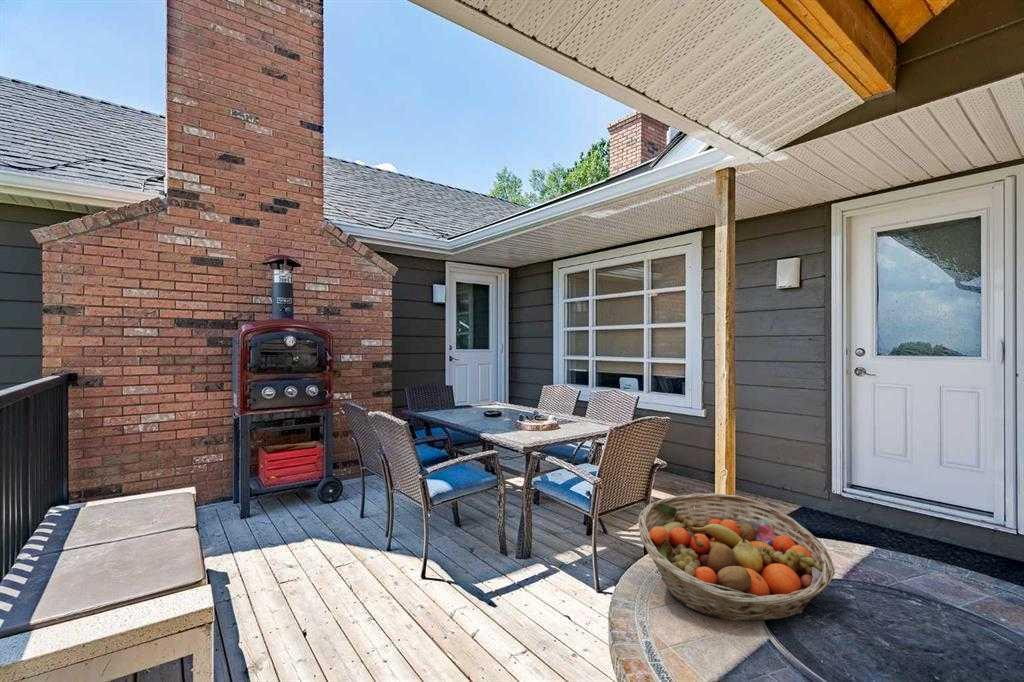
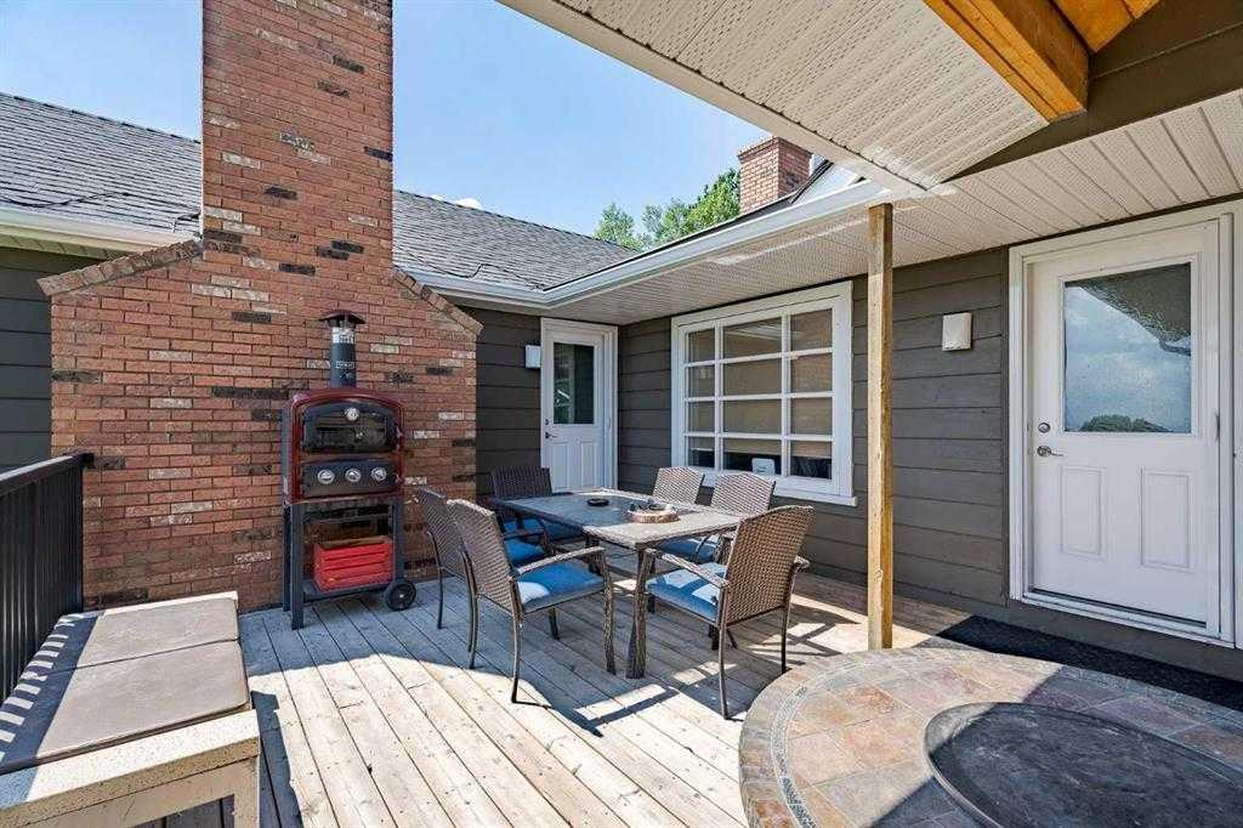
- fruit basket (729, 552)
